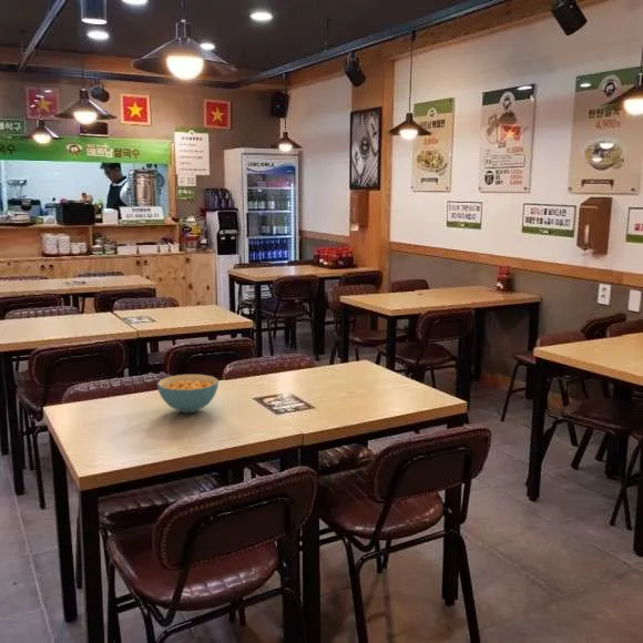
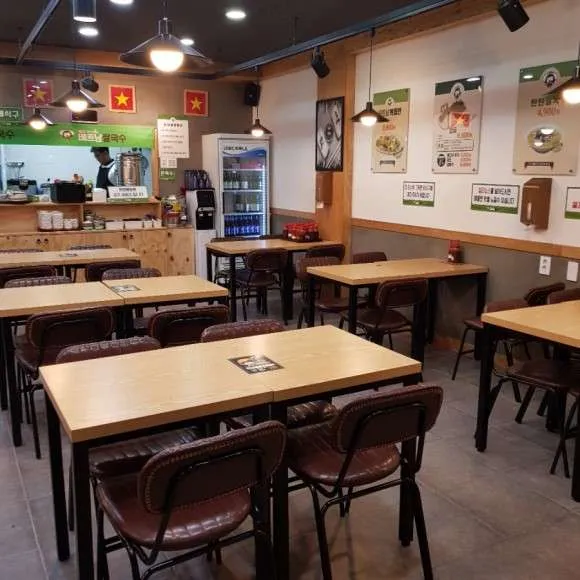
- cereal bowl (188, 396)
